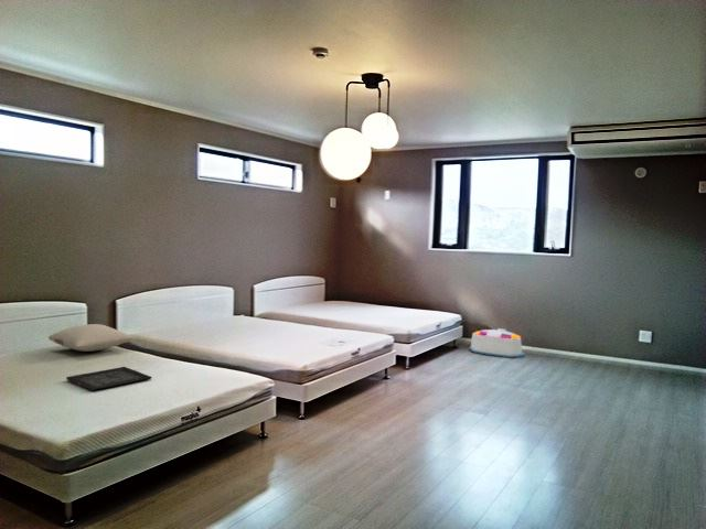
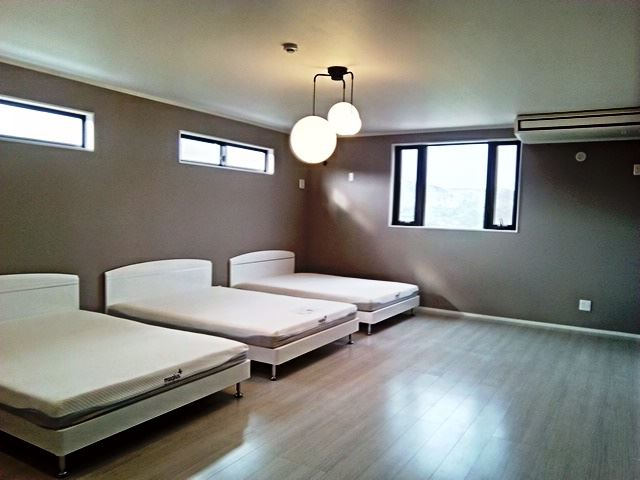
- tray (109, 378)
- storage bin (496, 341)
- pillow (92, 337)
